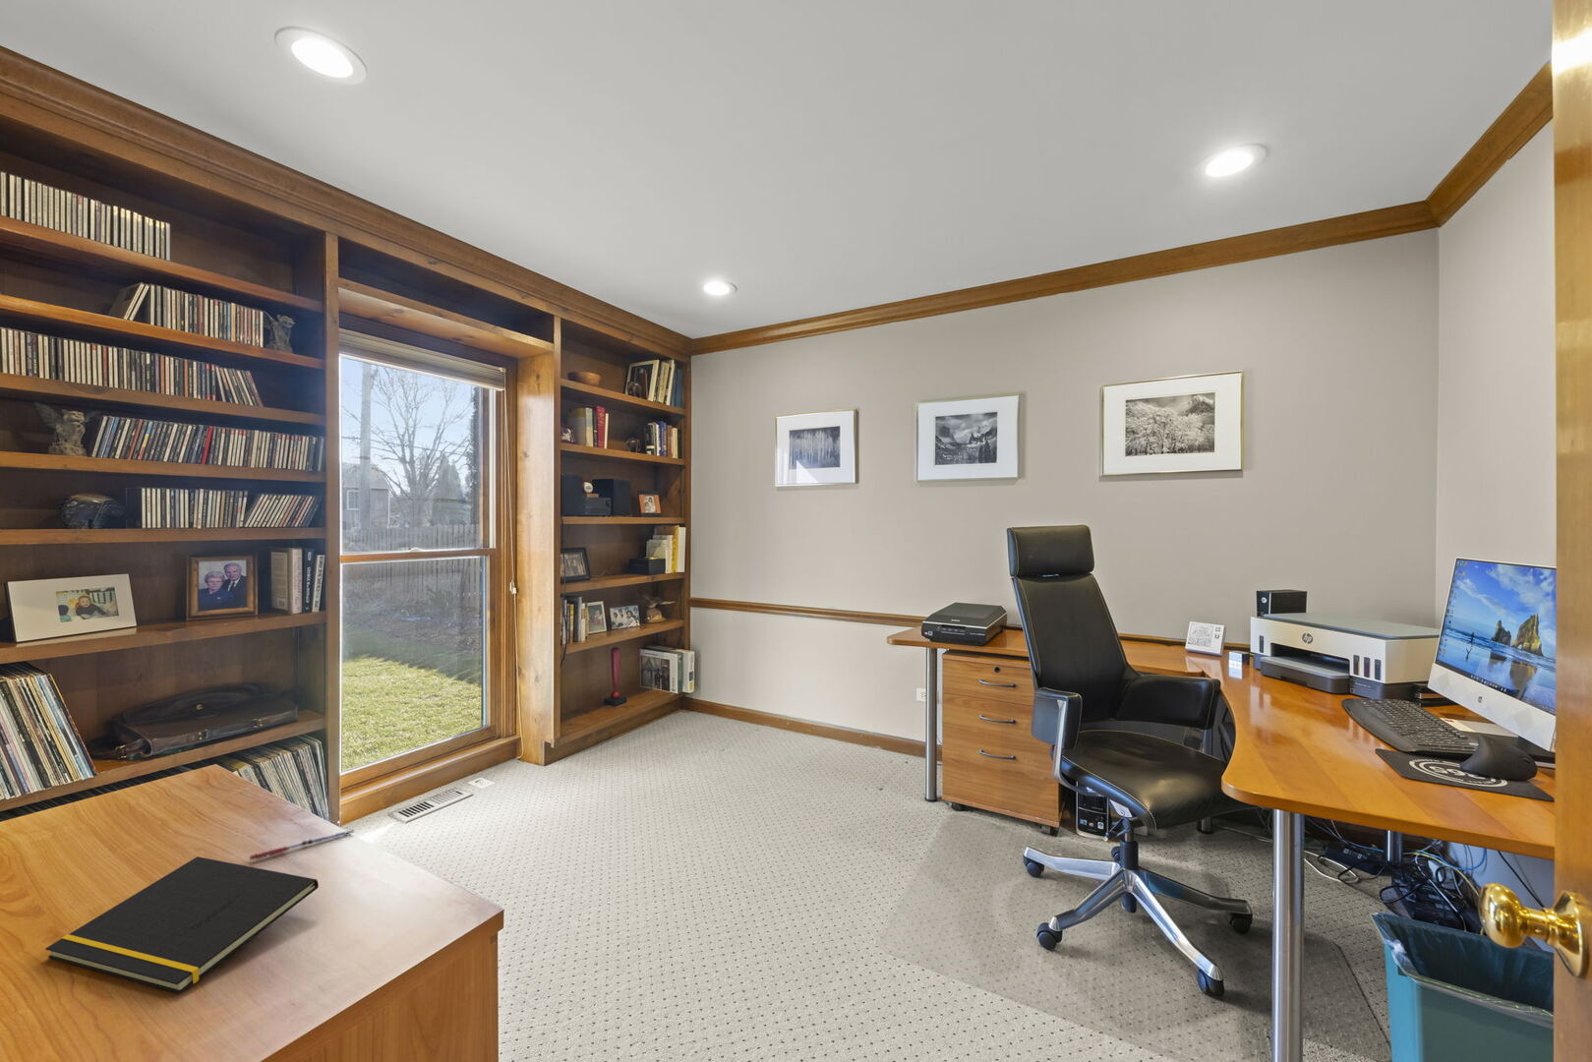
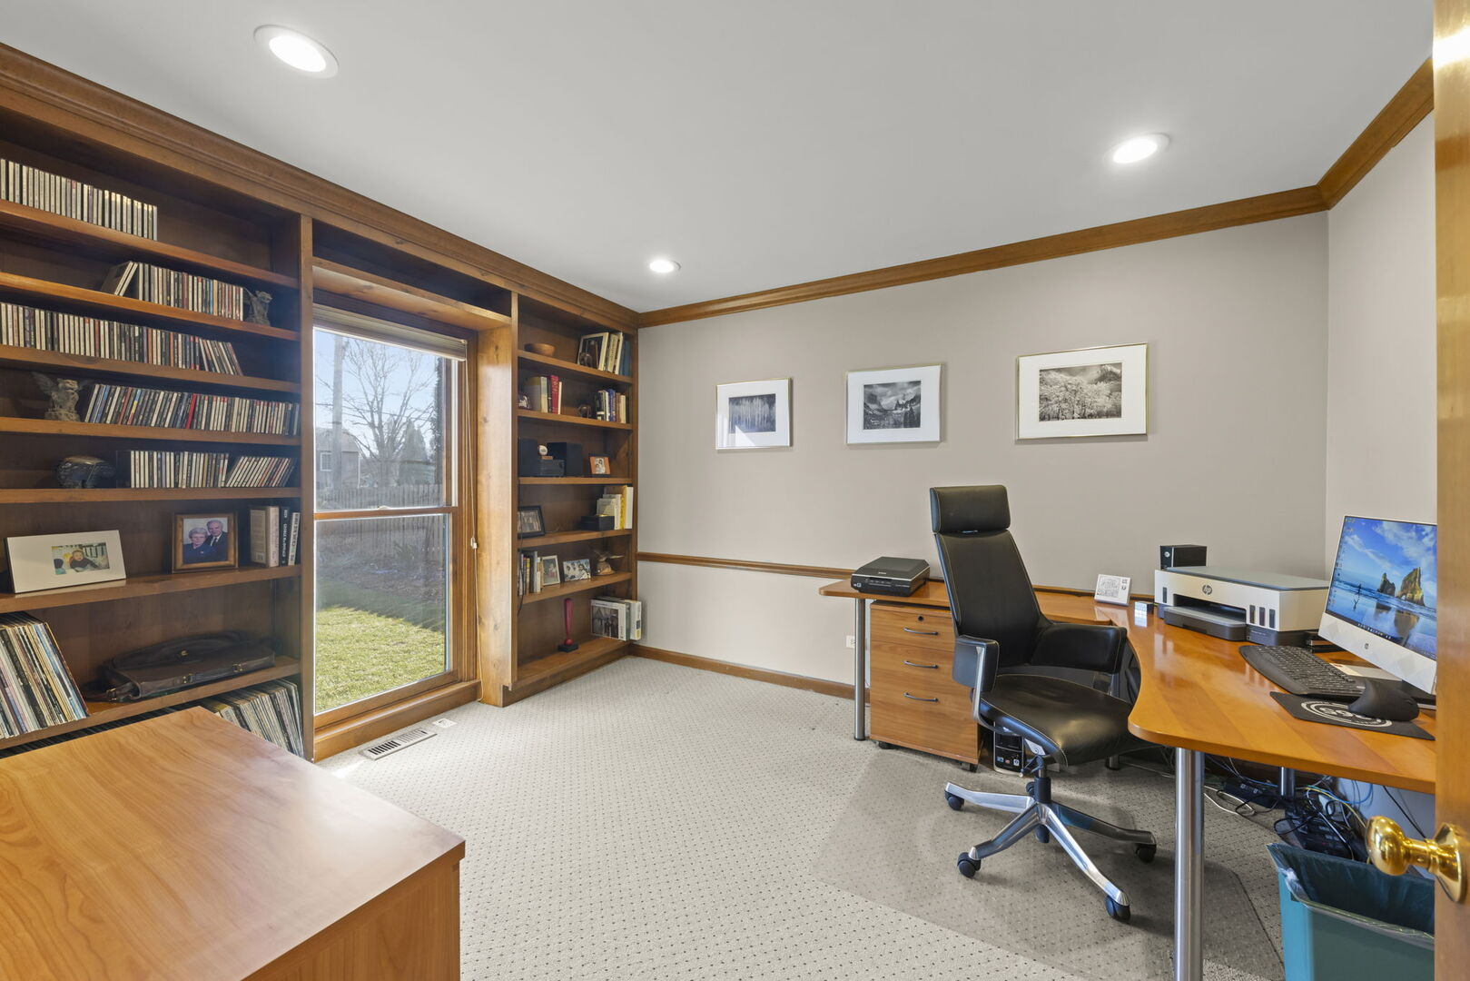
- notepad (190, 915)
- pen (303, 843)
